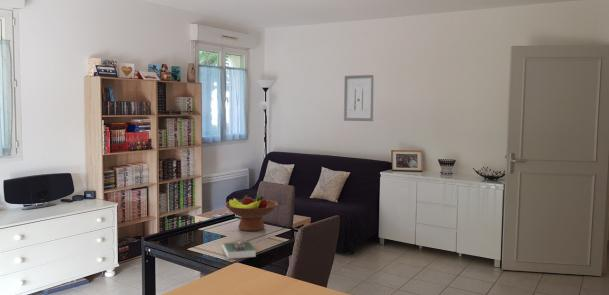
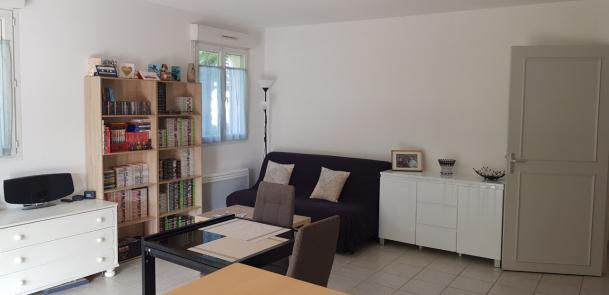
- fruit bowl (251, 211)
- book (238, 246)
- wall art (358, 98)
